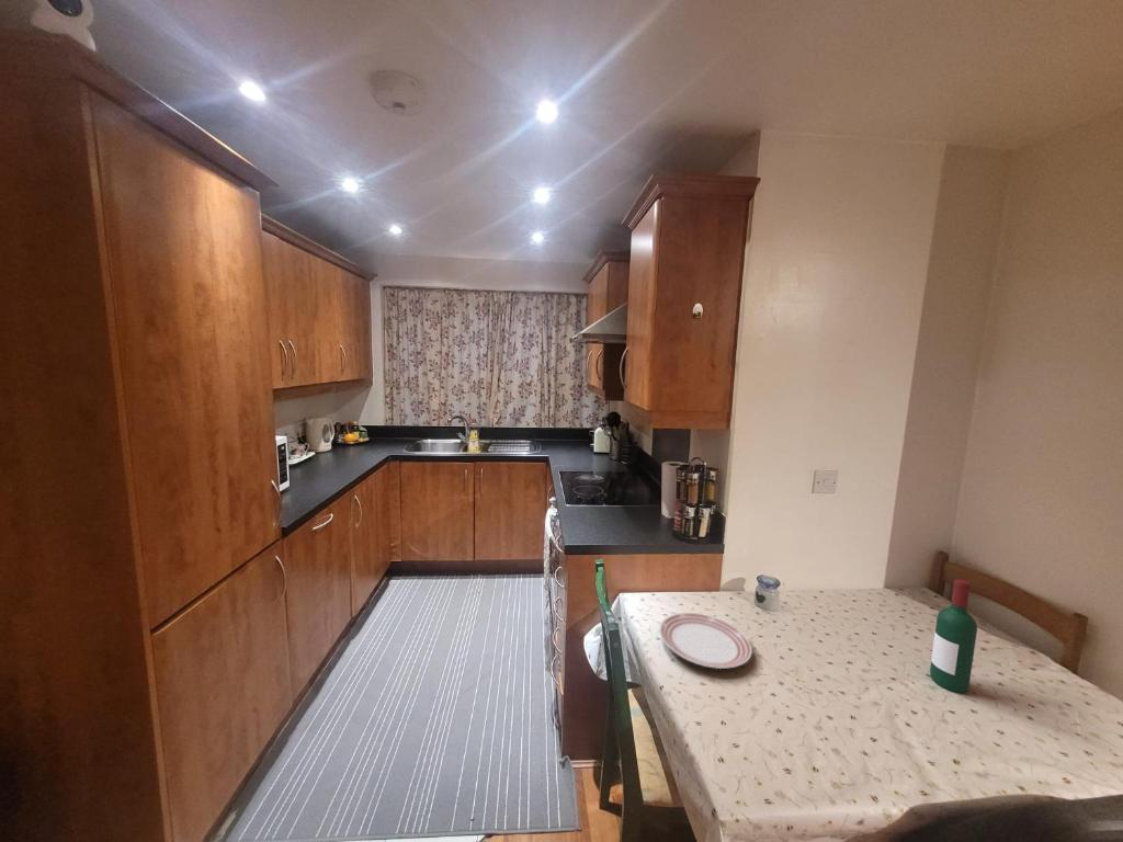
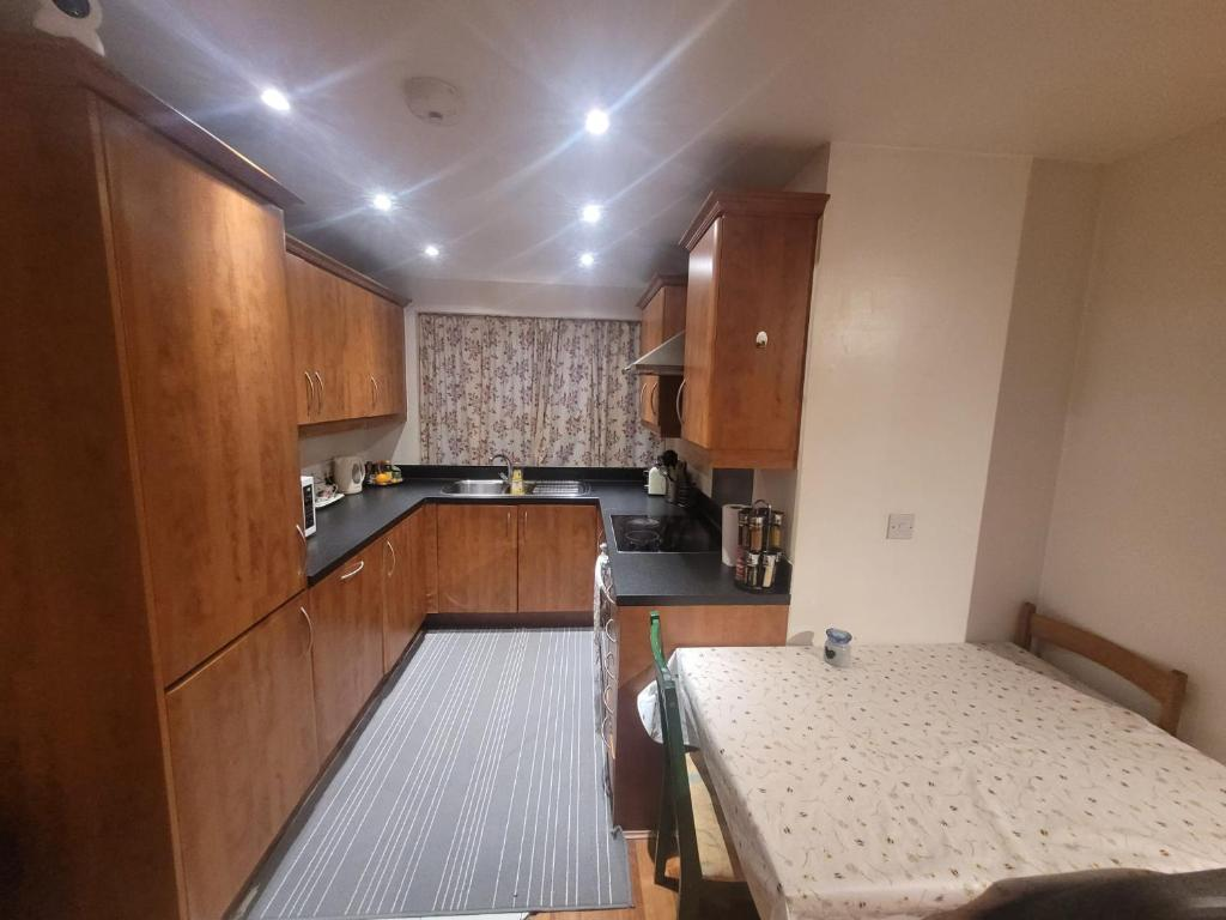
- dinner plate (703, 640)
- wine bottle (955, 633)
